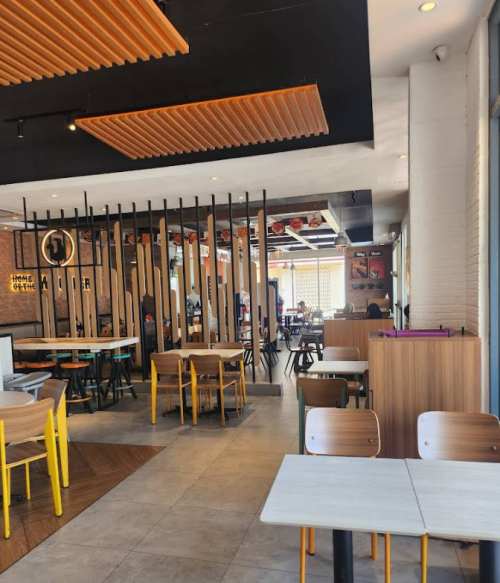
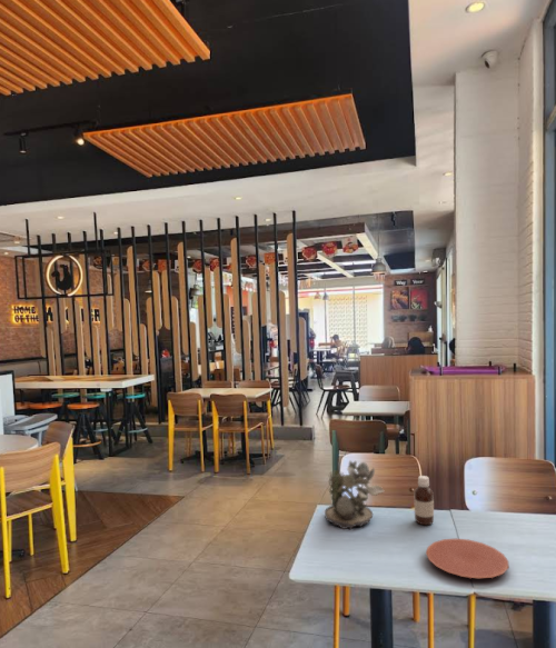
+ succulent plant (351, 490)
+ bottle (424, 499)
+ plate (466, 559)
